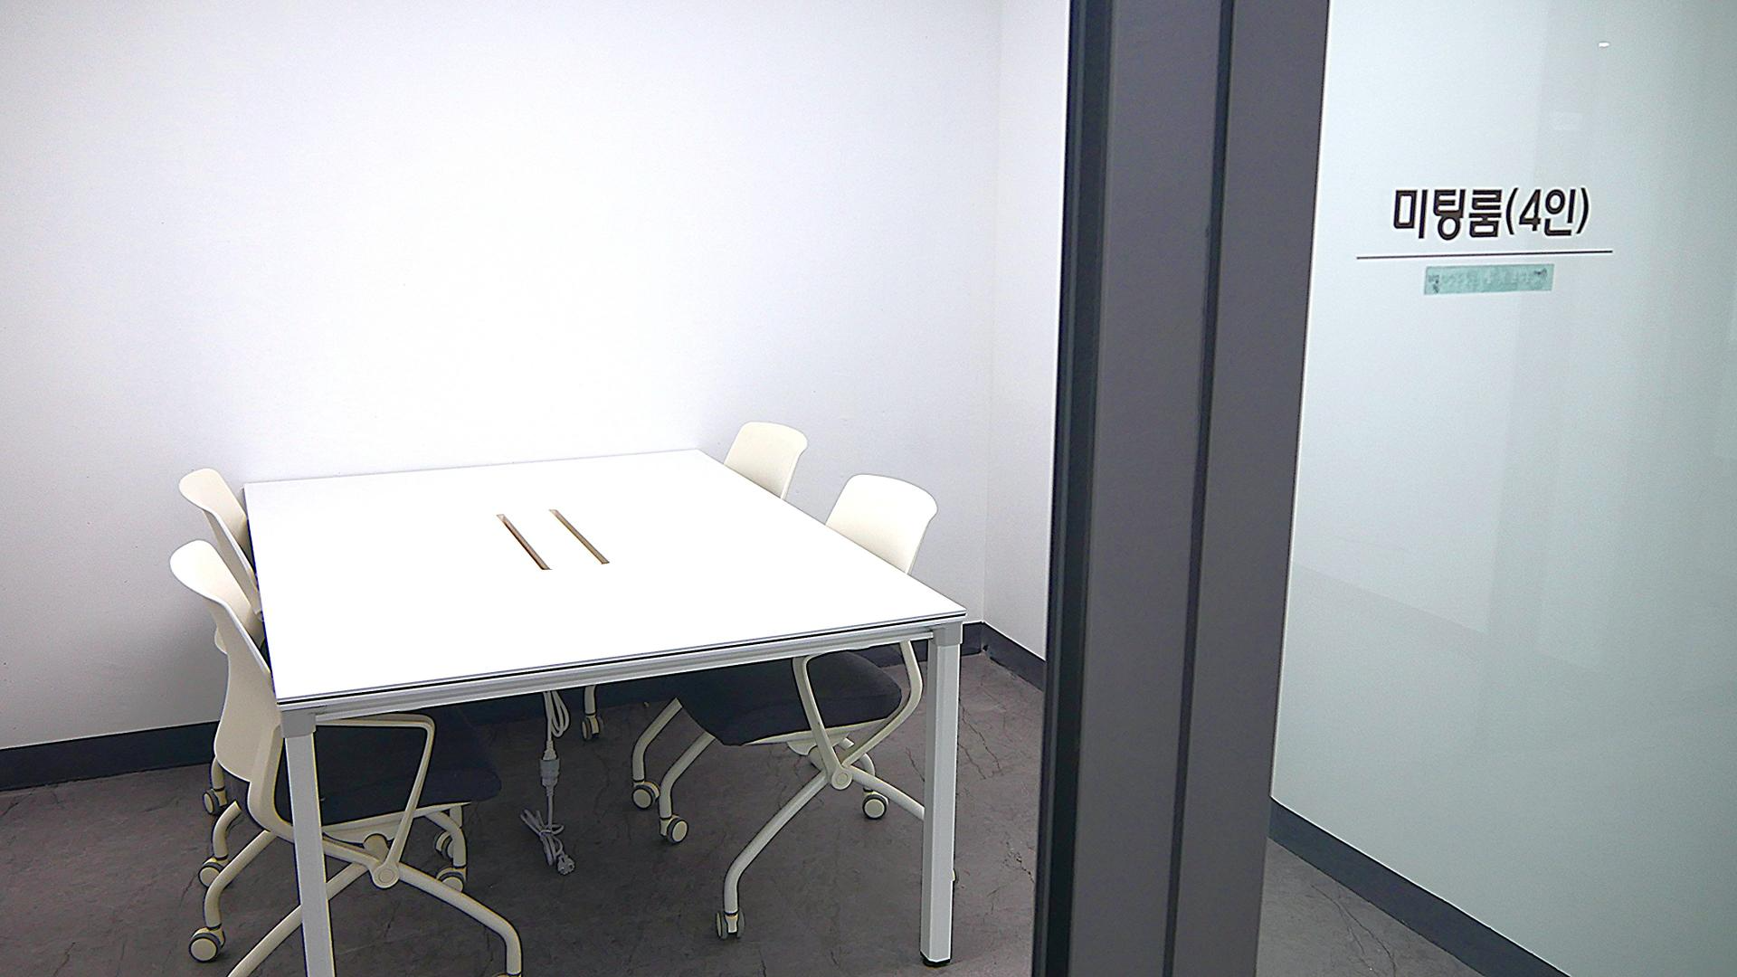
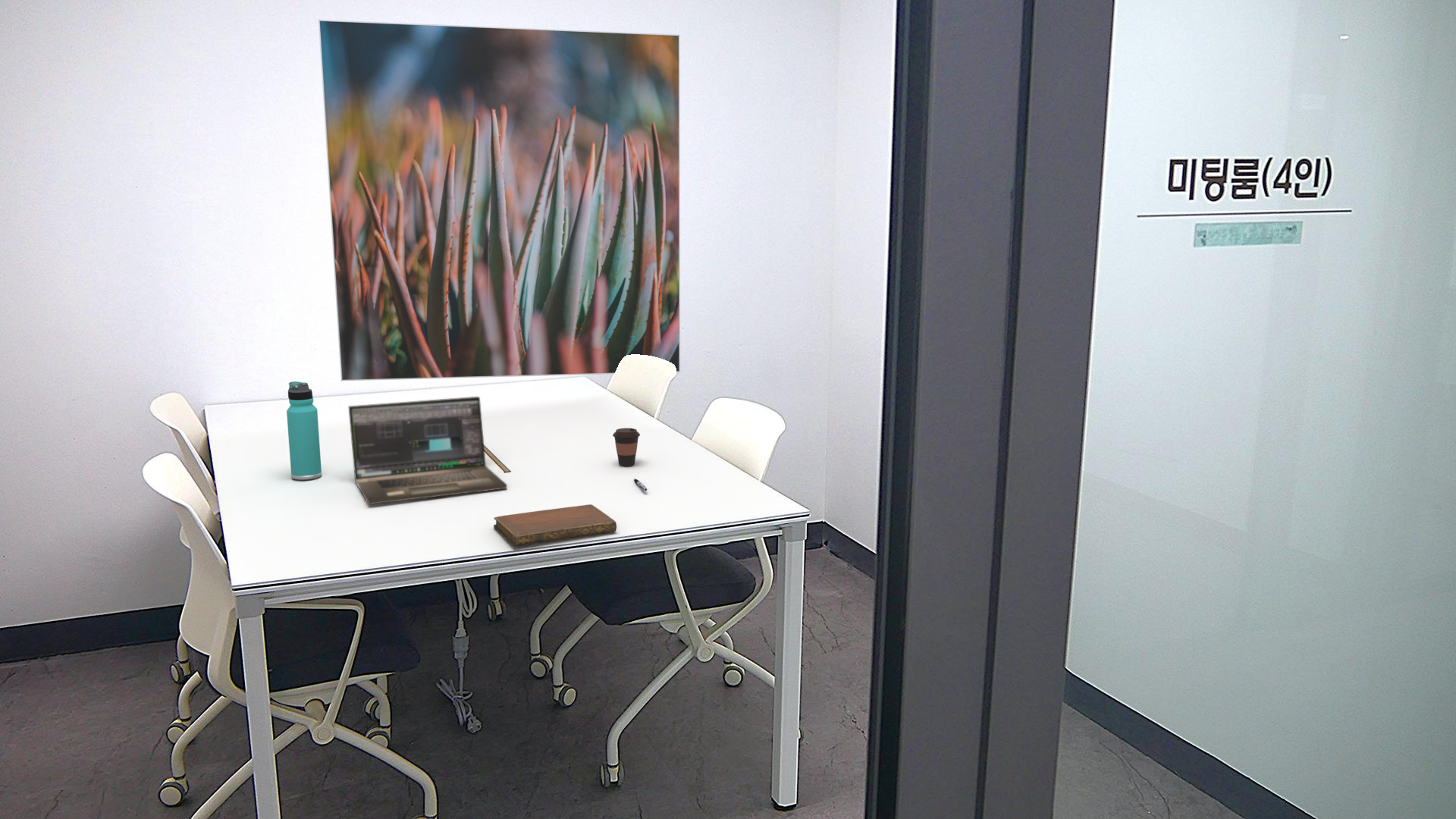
+ laptop (427, 447)
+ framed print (510, 207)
+ thermos bottle (303, 429)
+ notebook (554, 524)
+ pen (639, 484)
+ coffee cup (626, 447)
